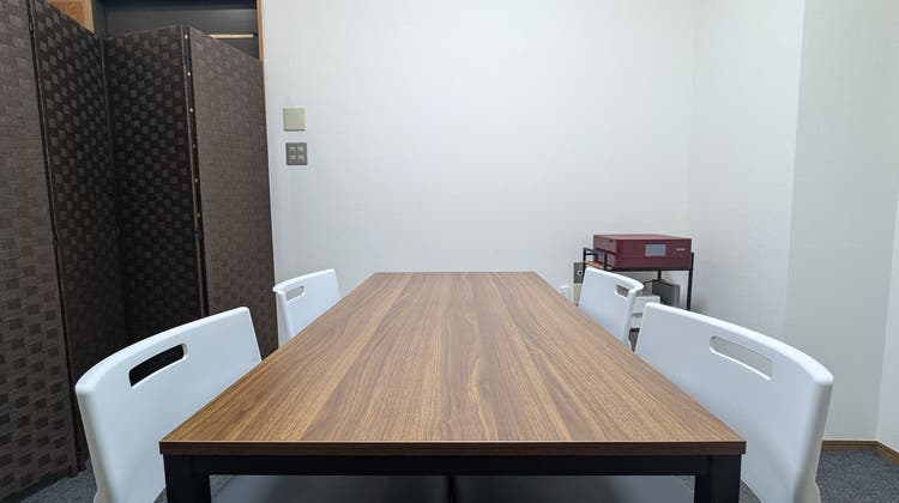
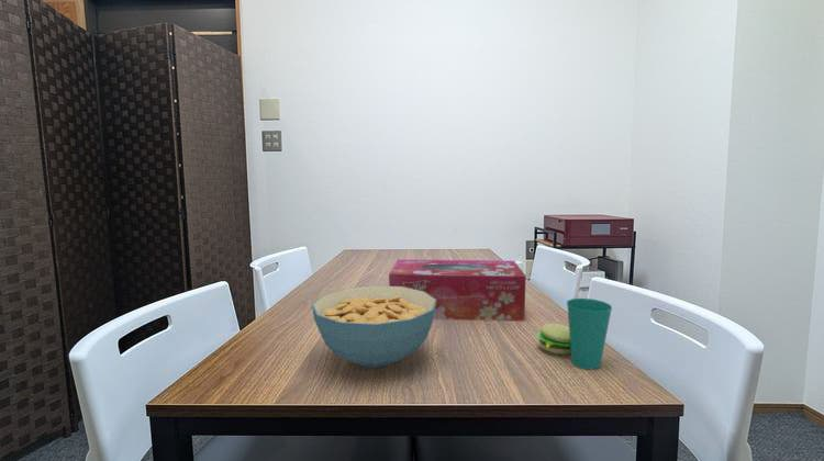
+ cup (571, 327)
+ cereal bowl (375, 330)
+ tissue box (455, 288)
